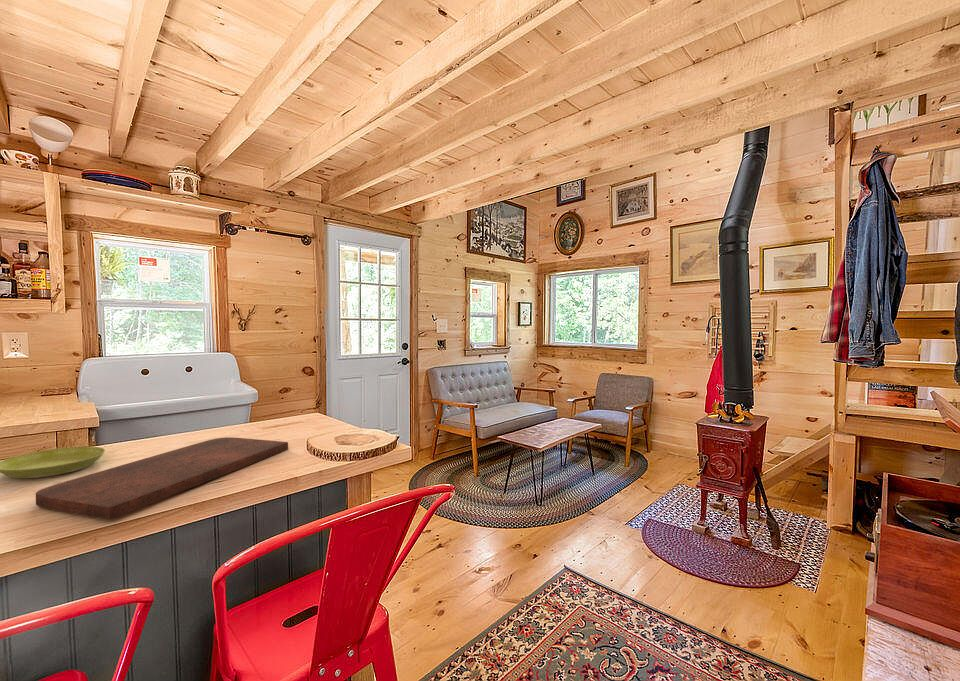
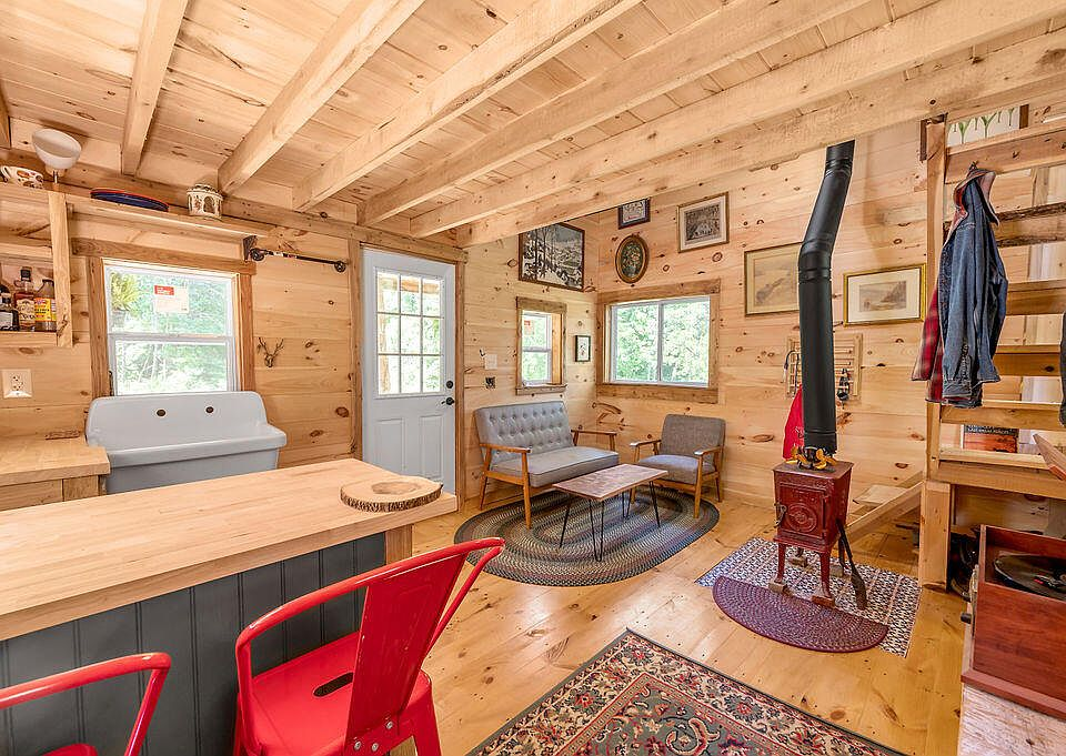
- saucer (53, 462)
- cutting board (179, 467)
